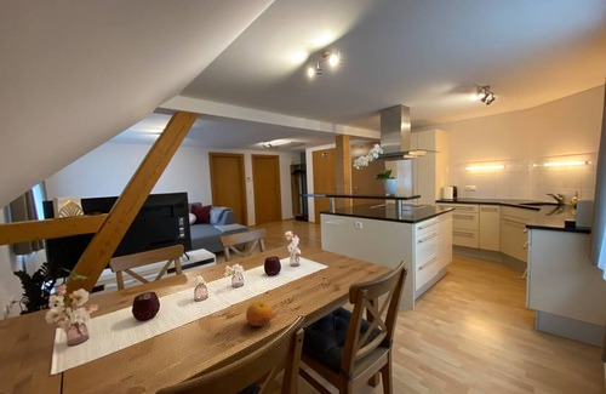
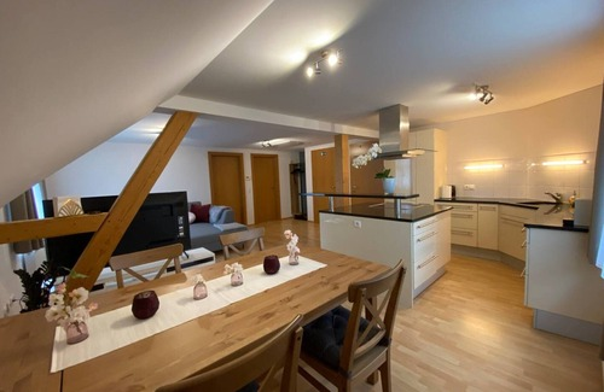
- fruit (259, 313)
